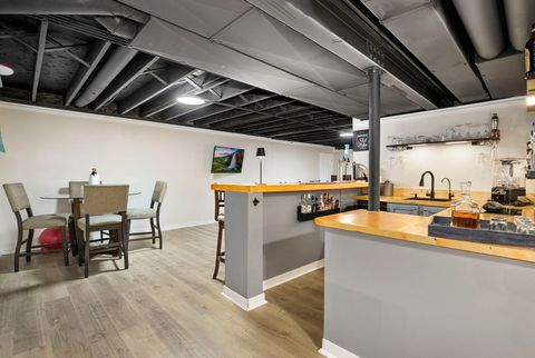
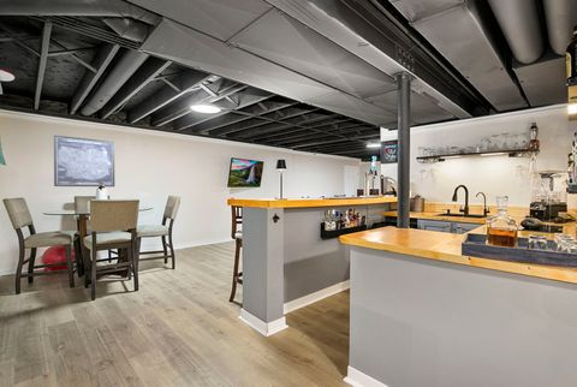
+ wall art (85, 162)
